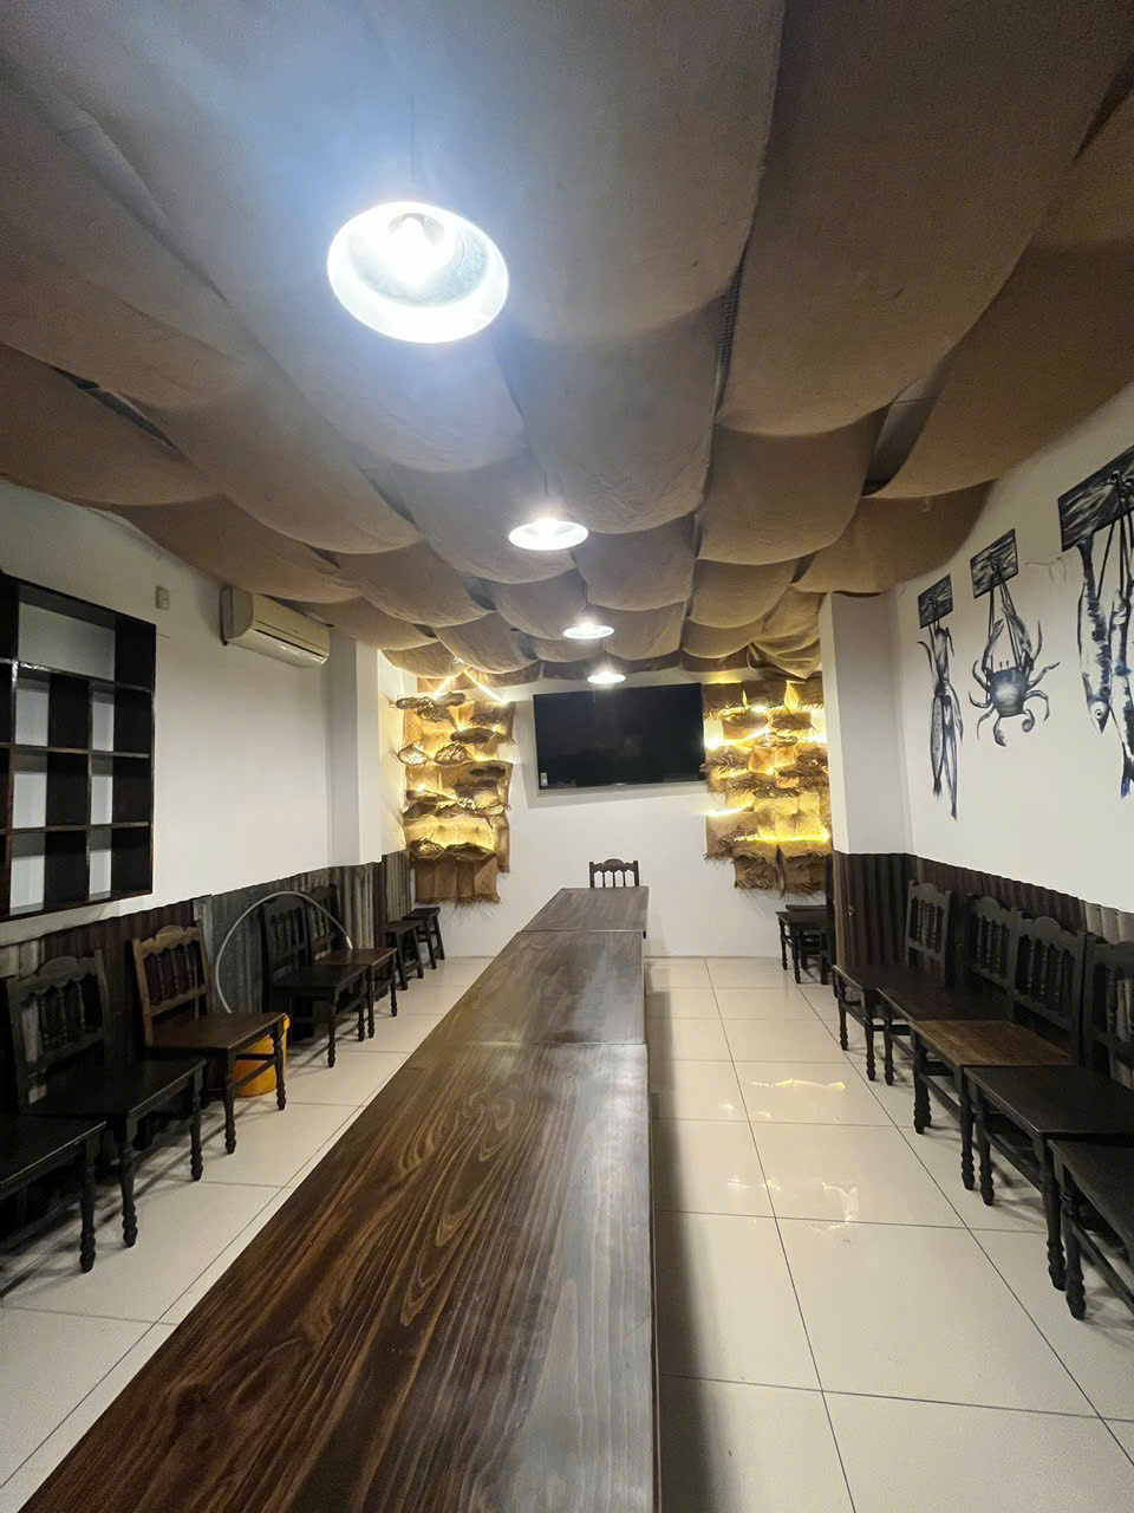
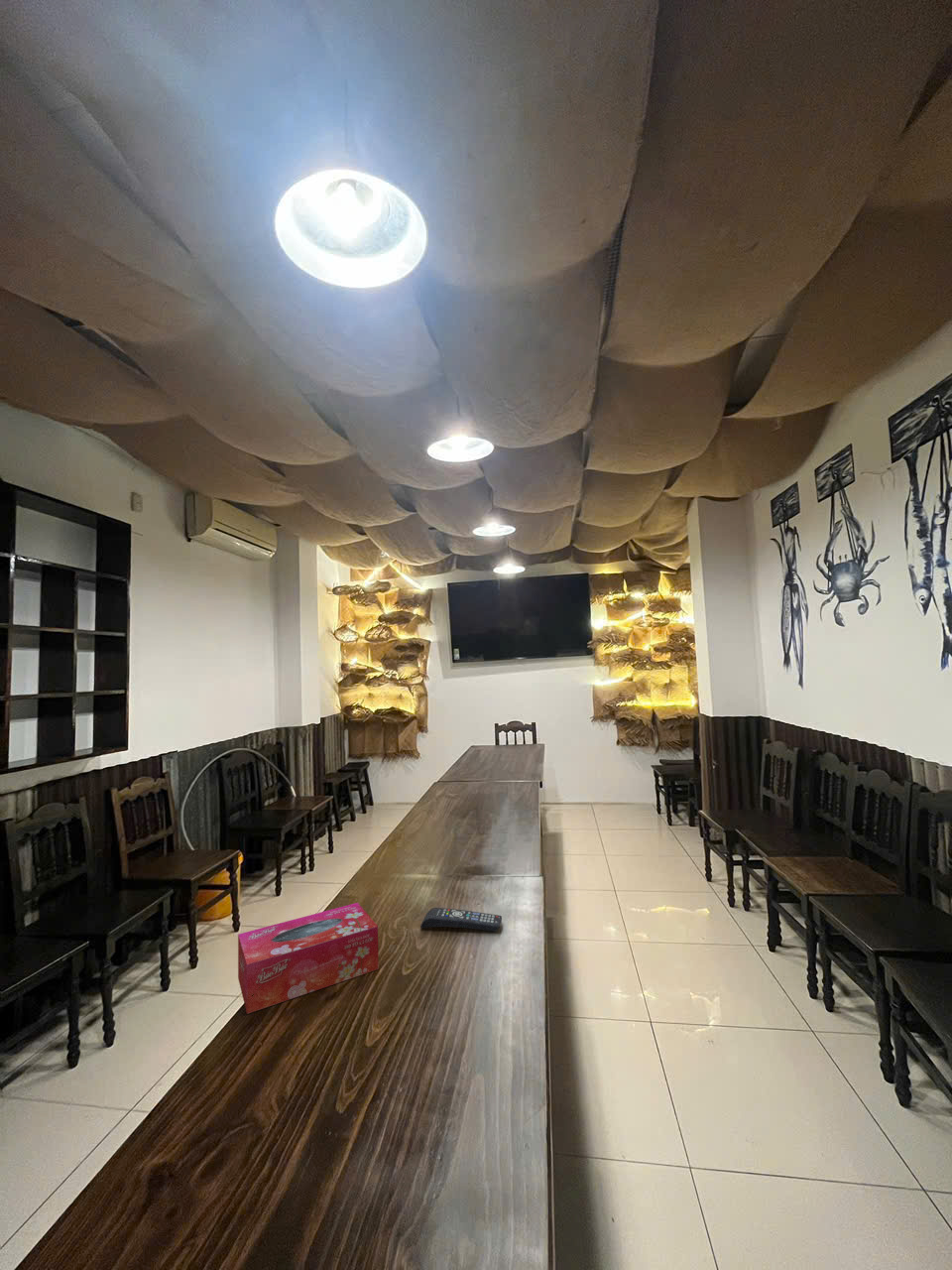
+ tissue box (308, 952)
+ remote control (461, 919)
